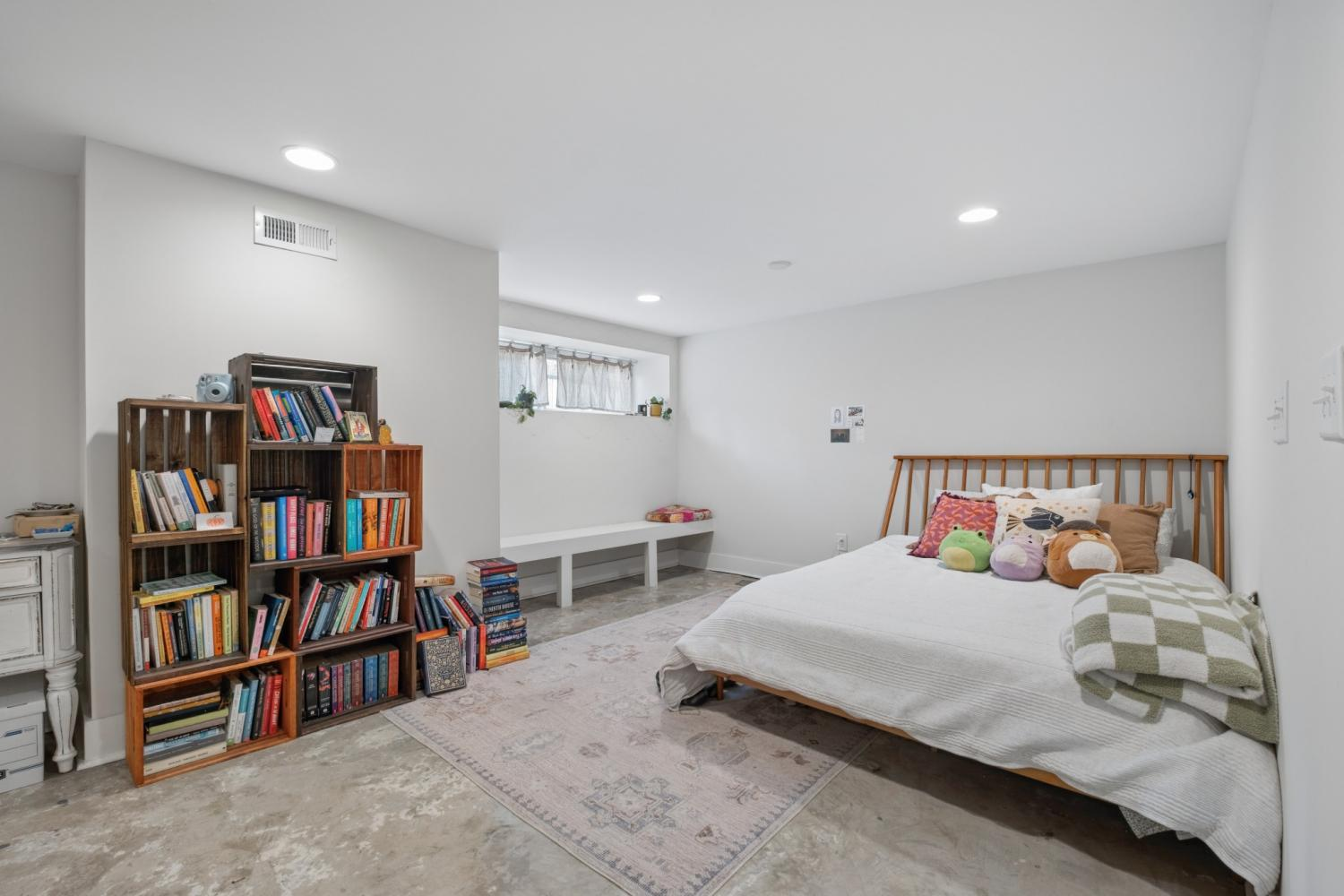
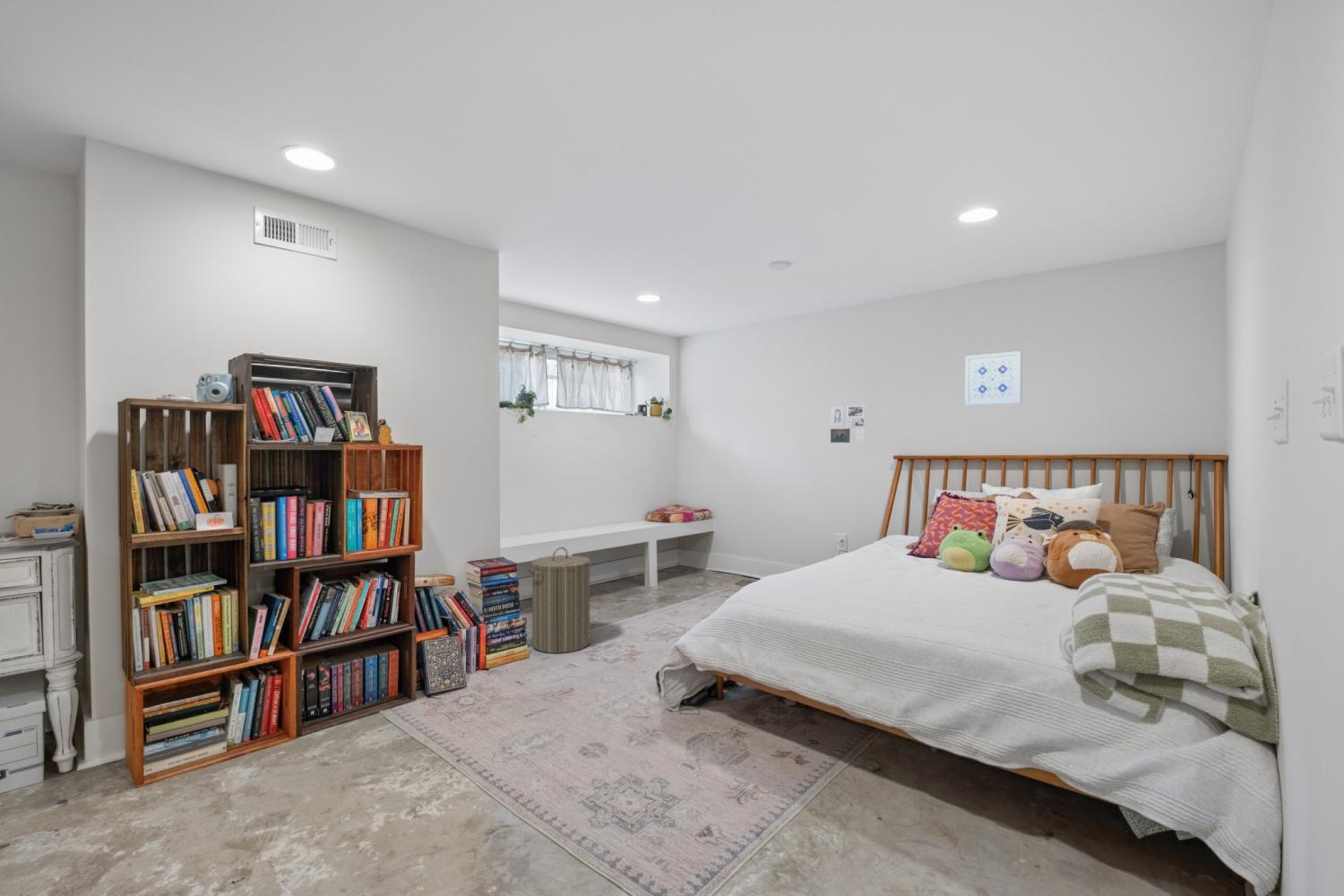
+ laundry hamper (561, 595)
+ wall art (993, 379)
